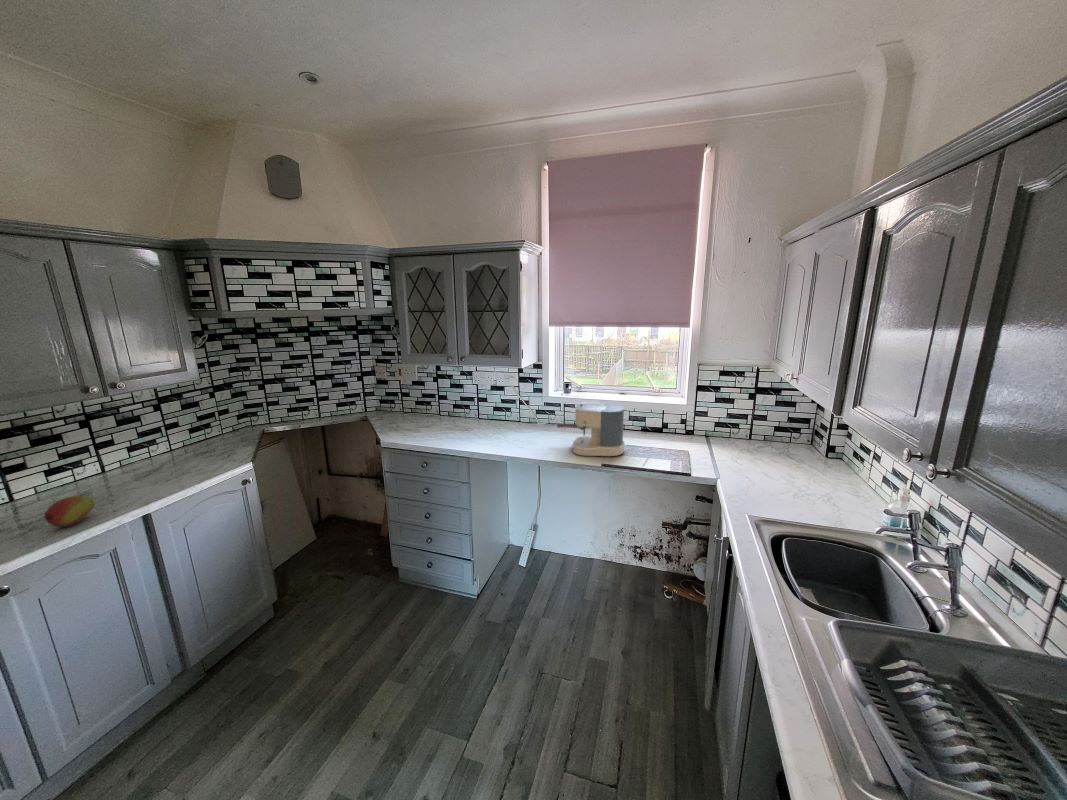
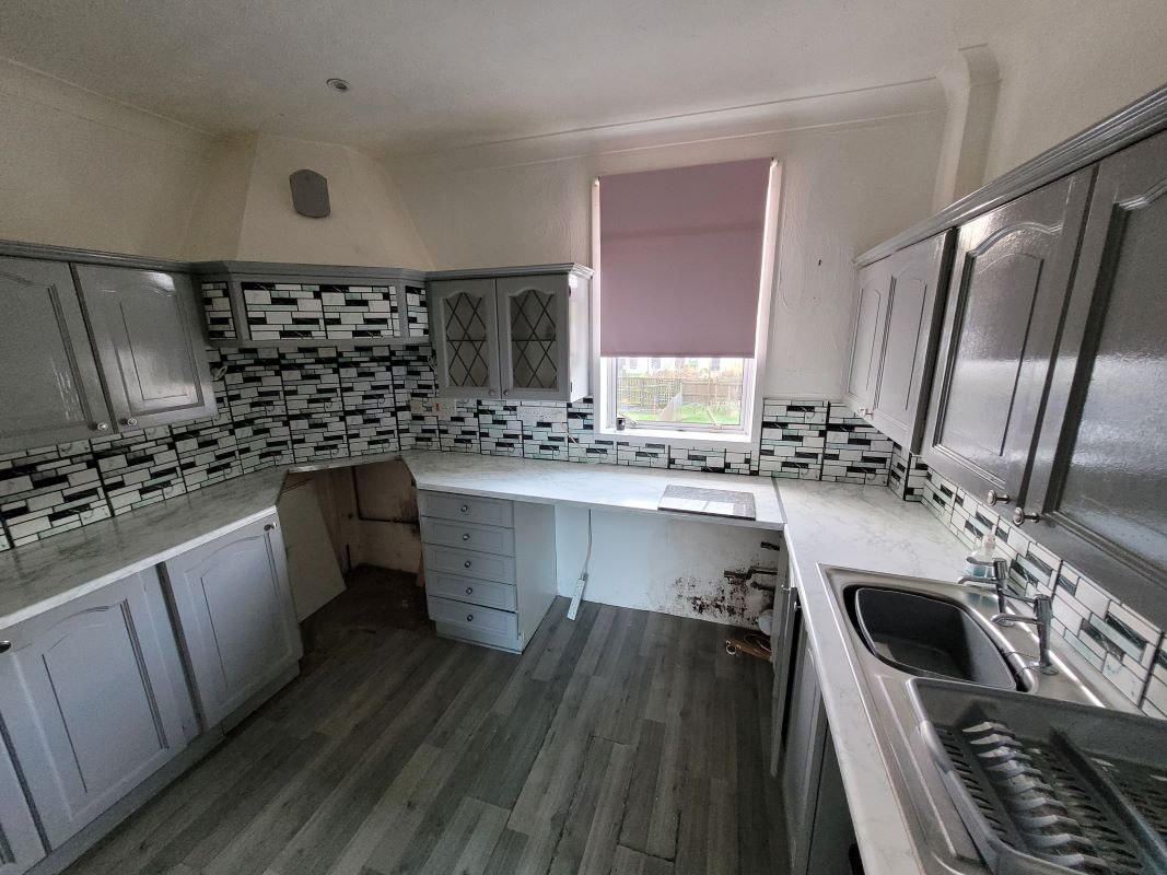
- coffee maker (590, 426)
- fruit (69, 511)
